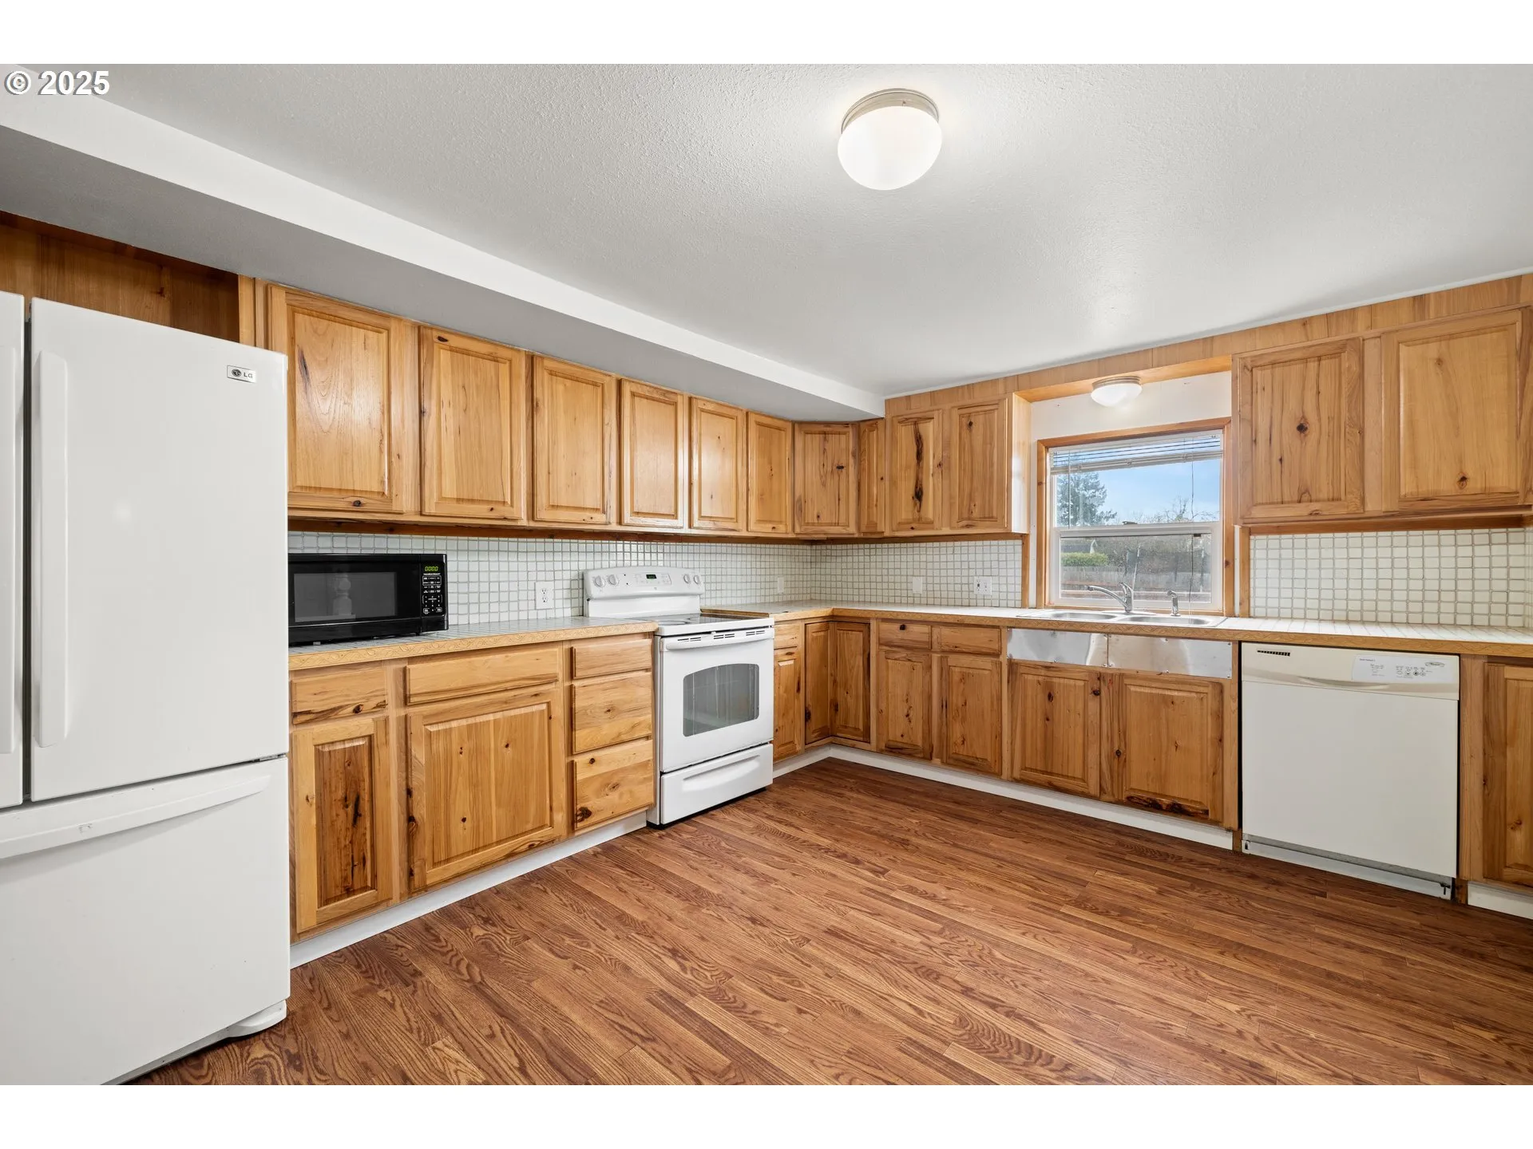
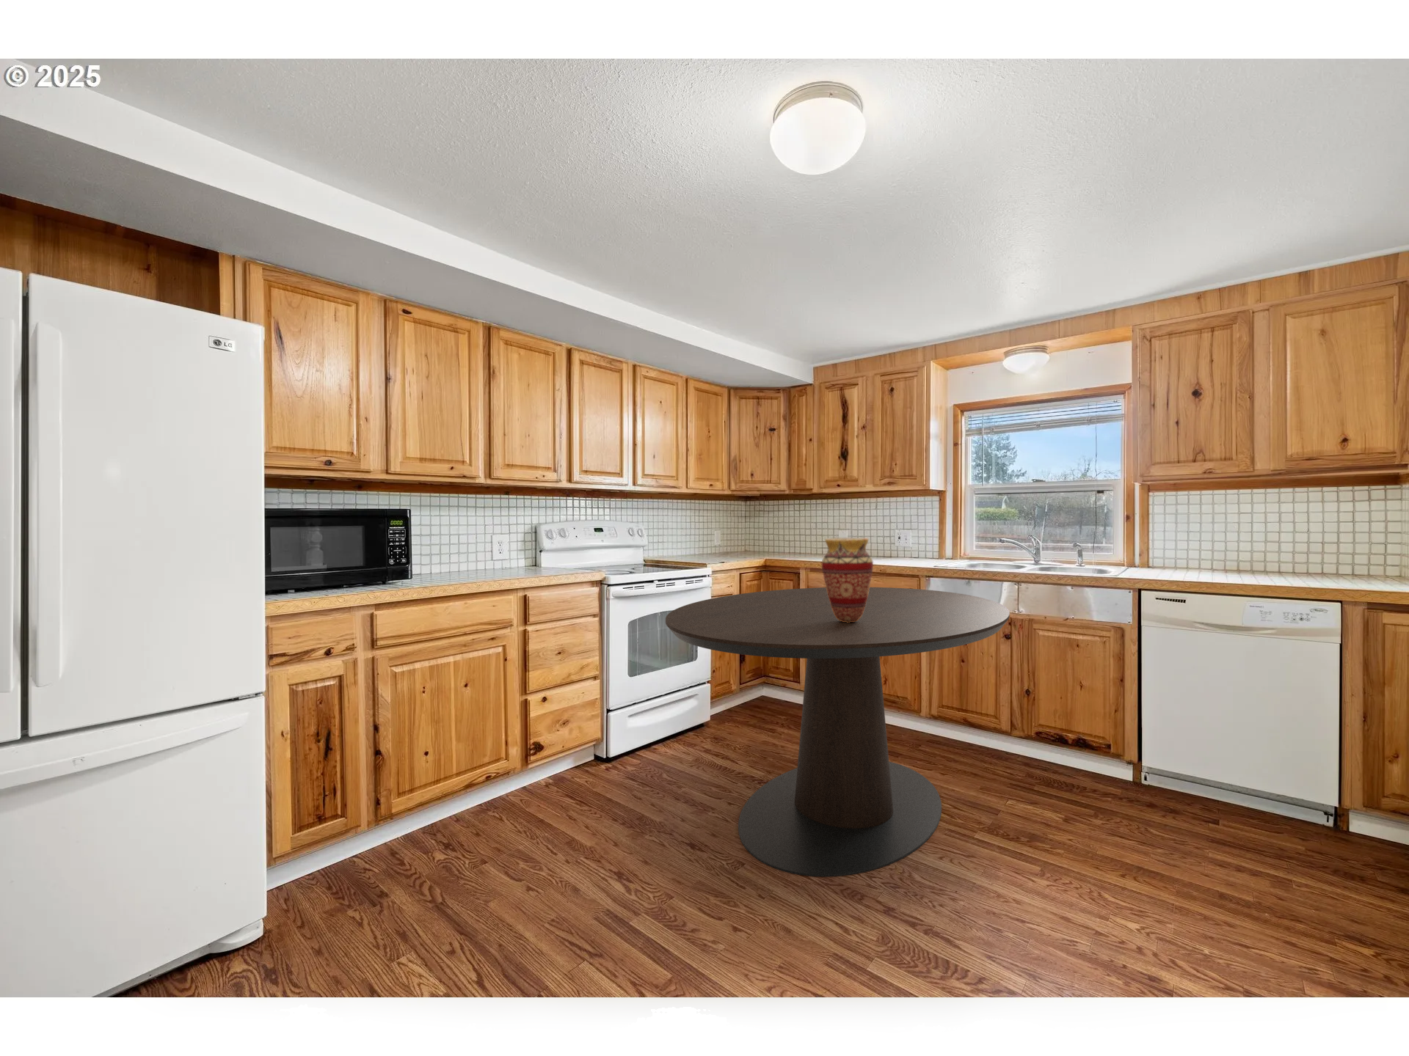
+ dining table (842, 707)
+ vase (847, 579)
